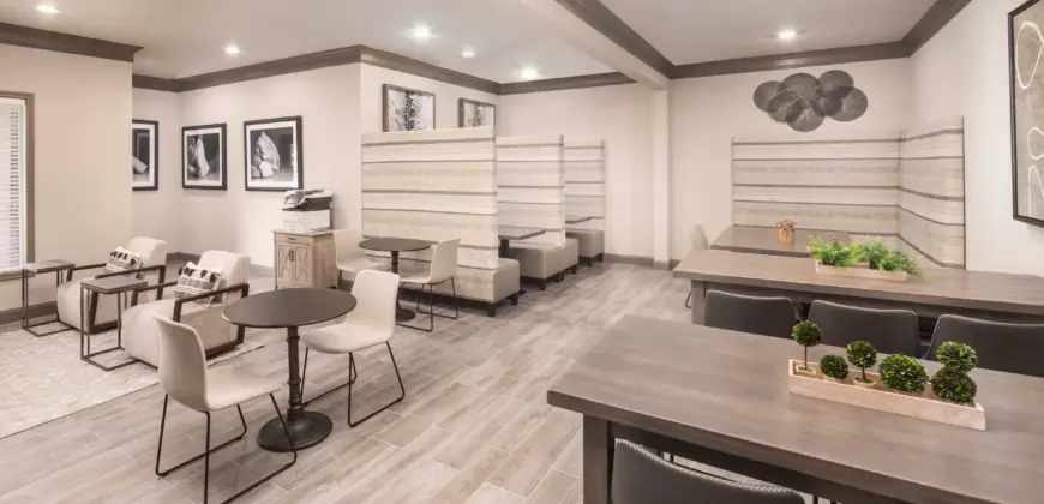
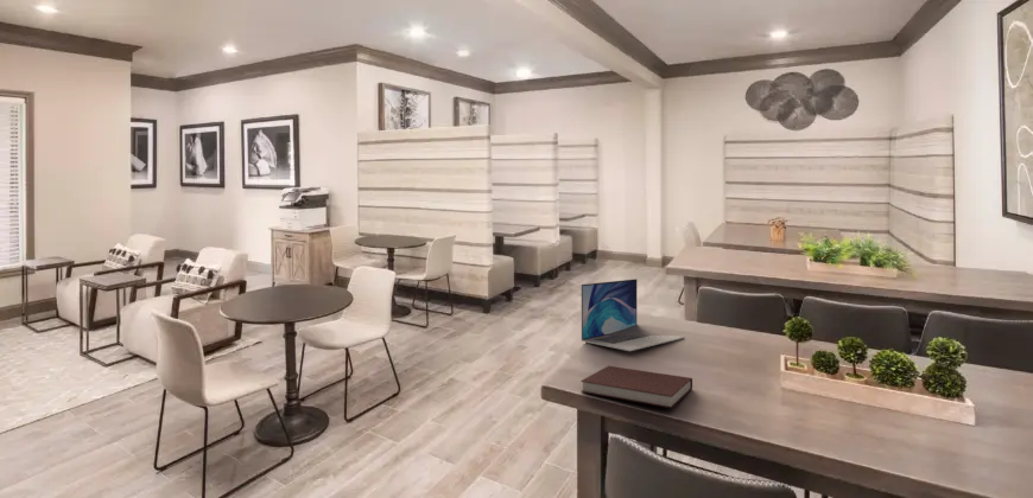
+ notebook (636, 384)
+ laptop (633, 311)
